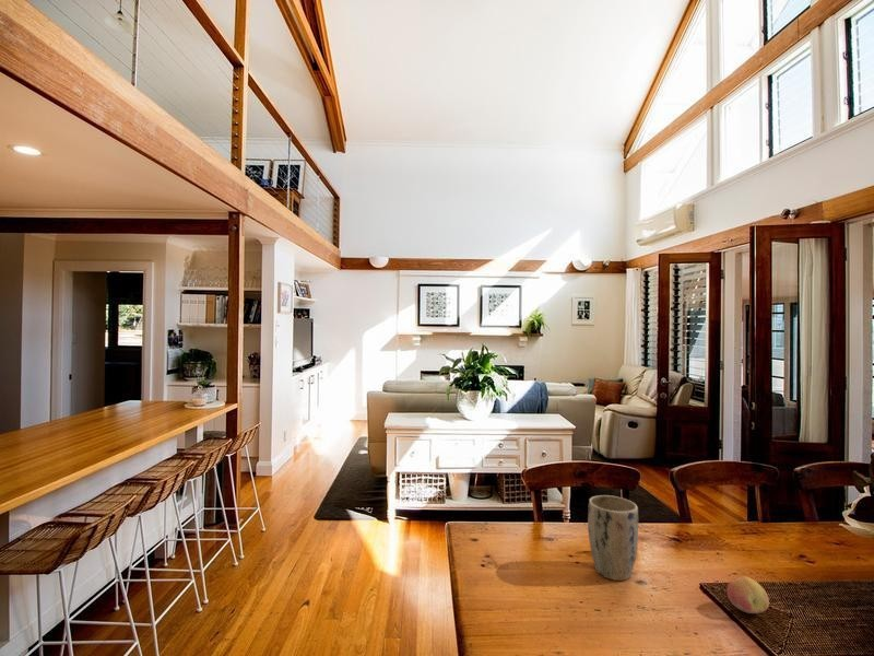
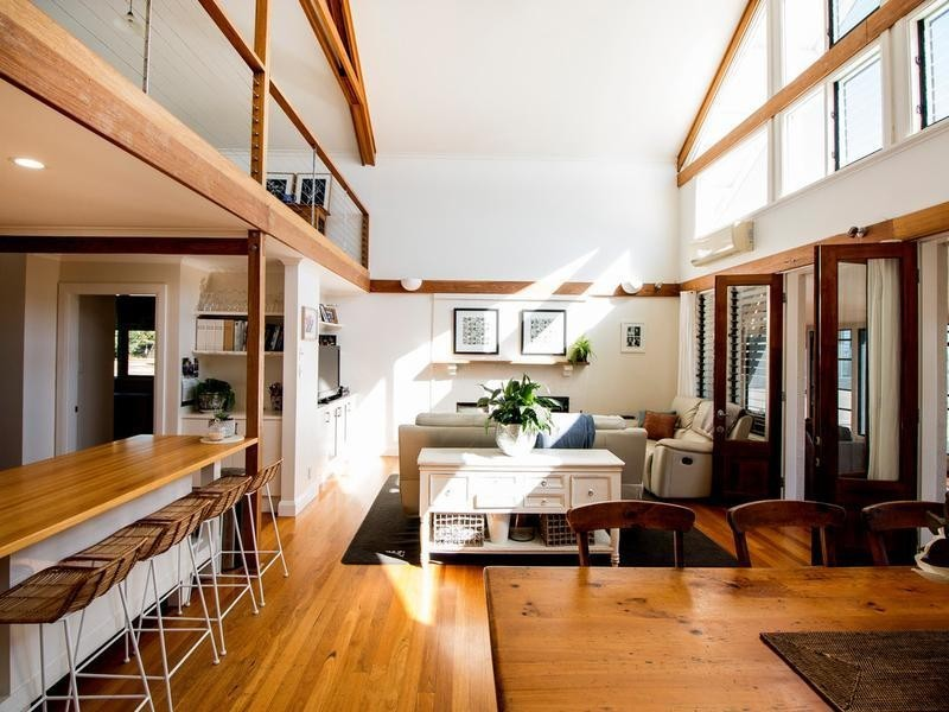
- plant pot (612, 537)
- fruit (746, 594)
